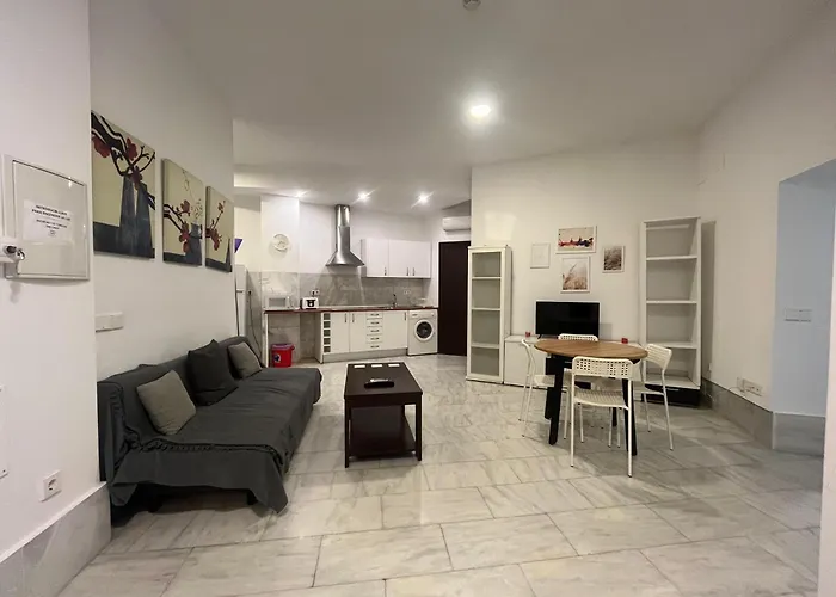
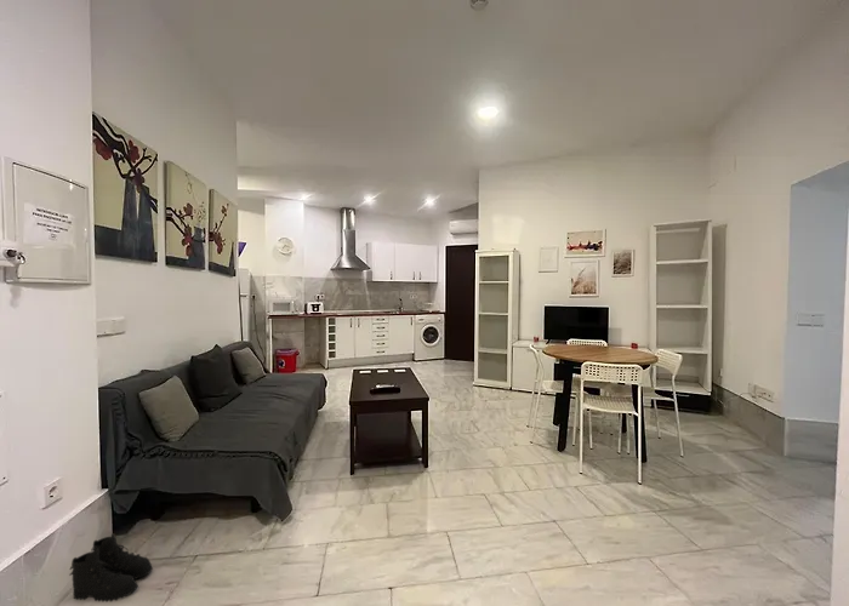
+ boots (113, 562)
